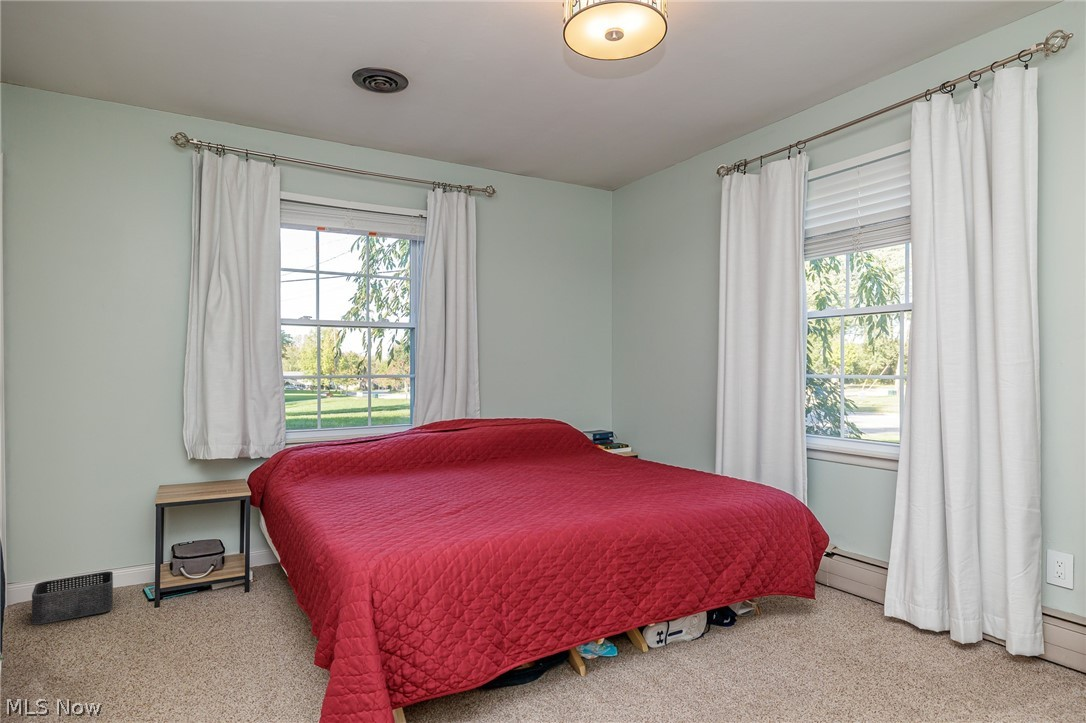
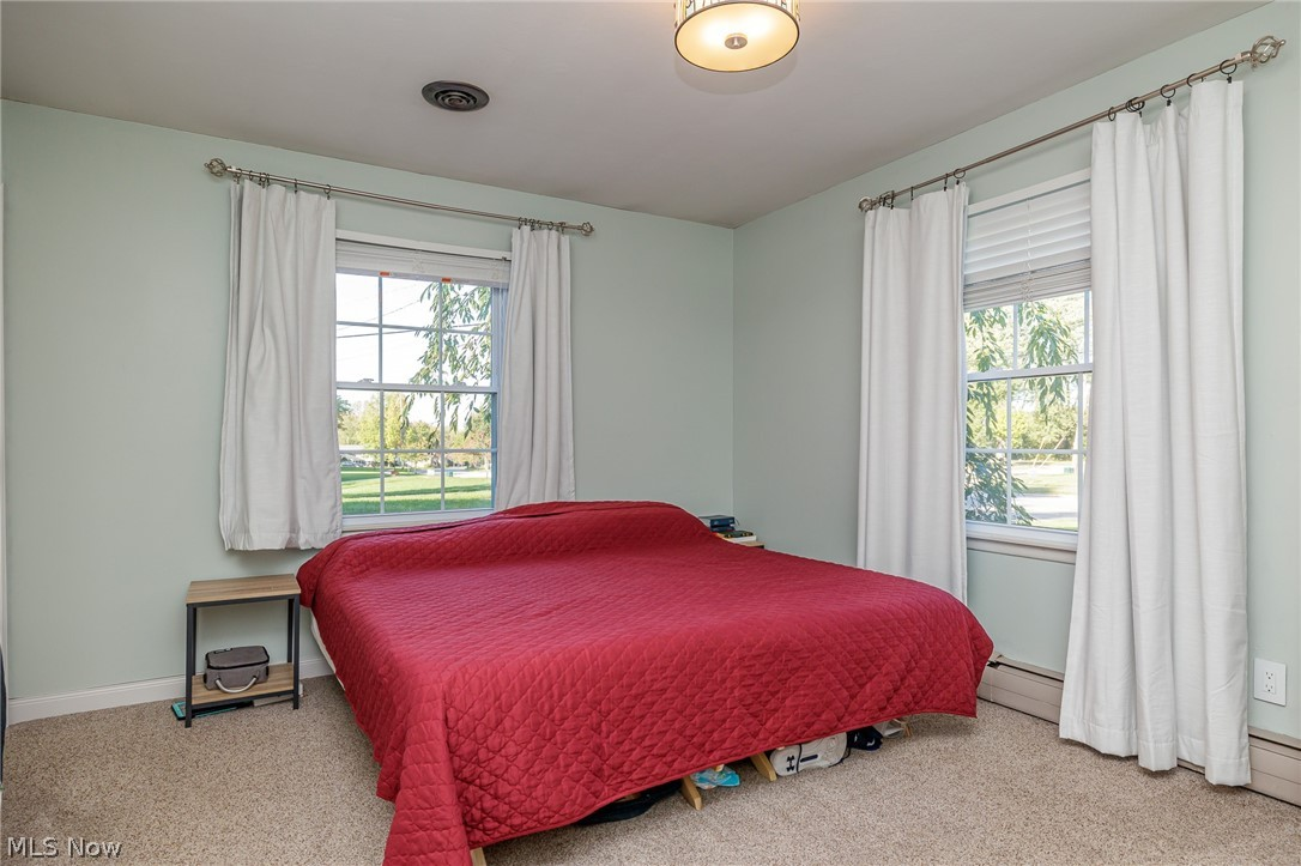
- storage bin (74, 596)
